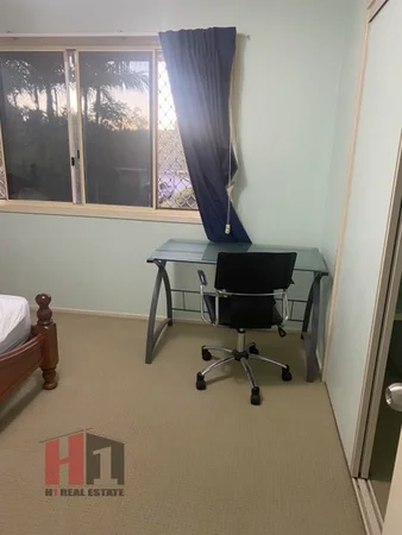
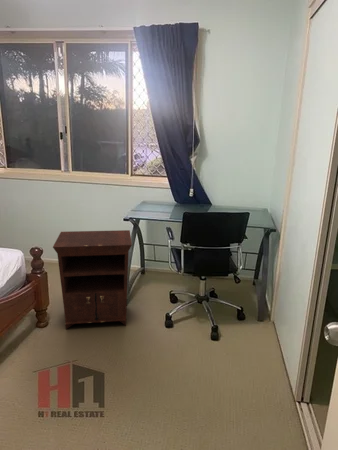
+ nightstand (96, 278)
